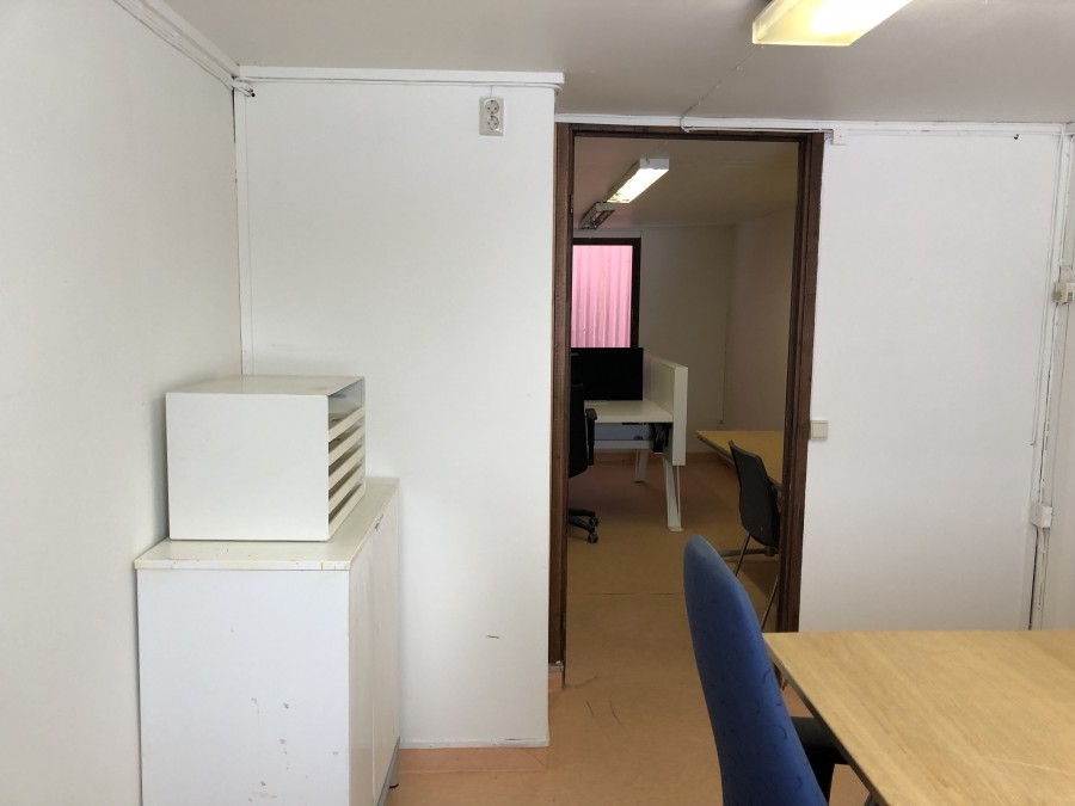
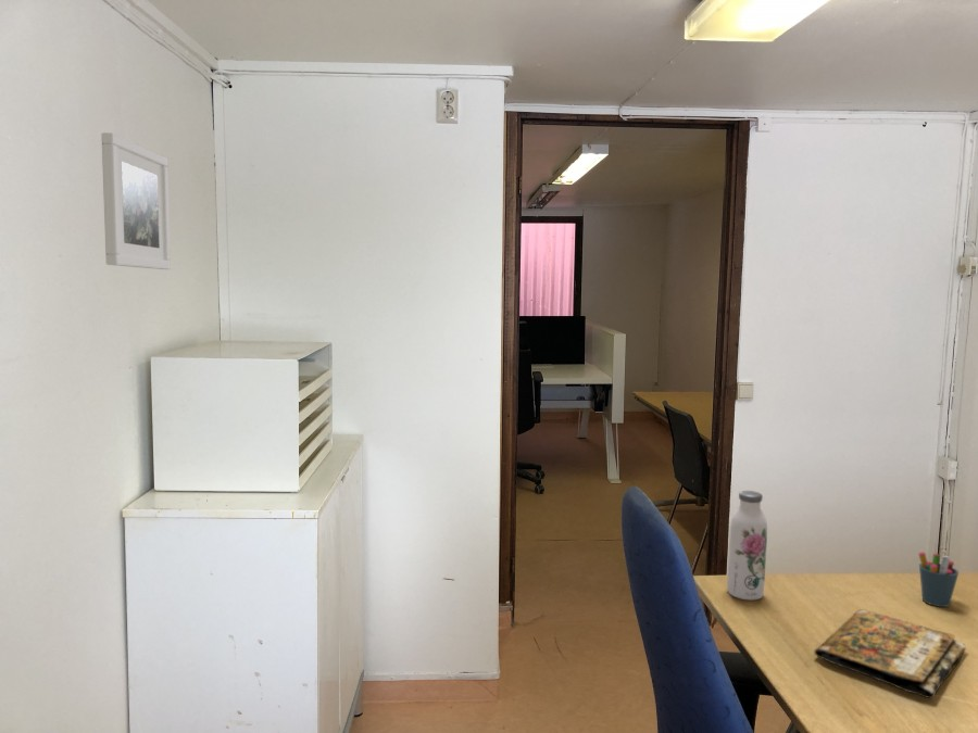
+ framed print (139, 206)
+ water bottle (748, 543)
+ book (891, 647)
+ pen holder (937, 576)
